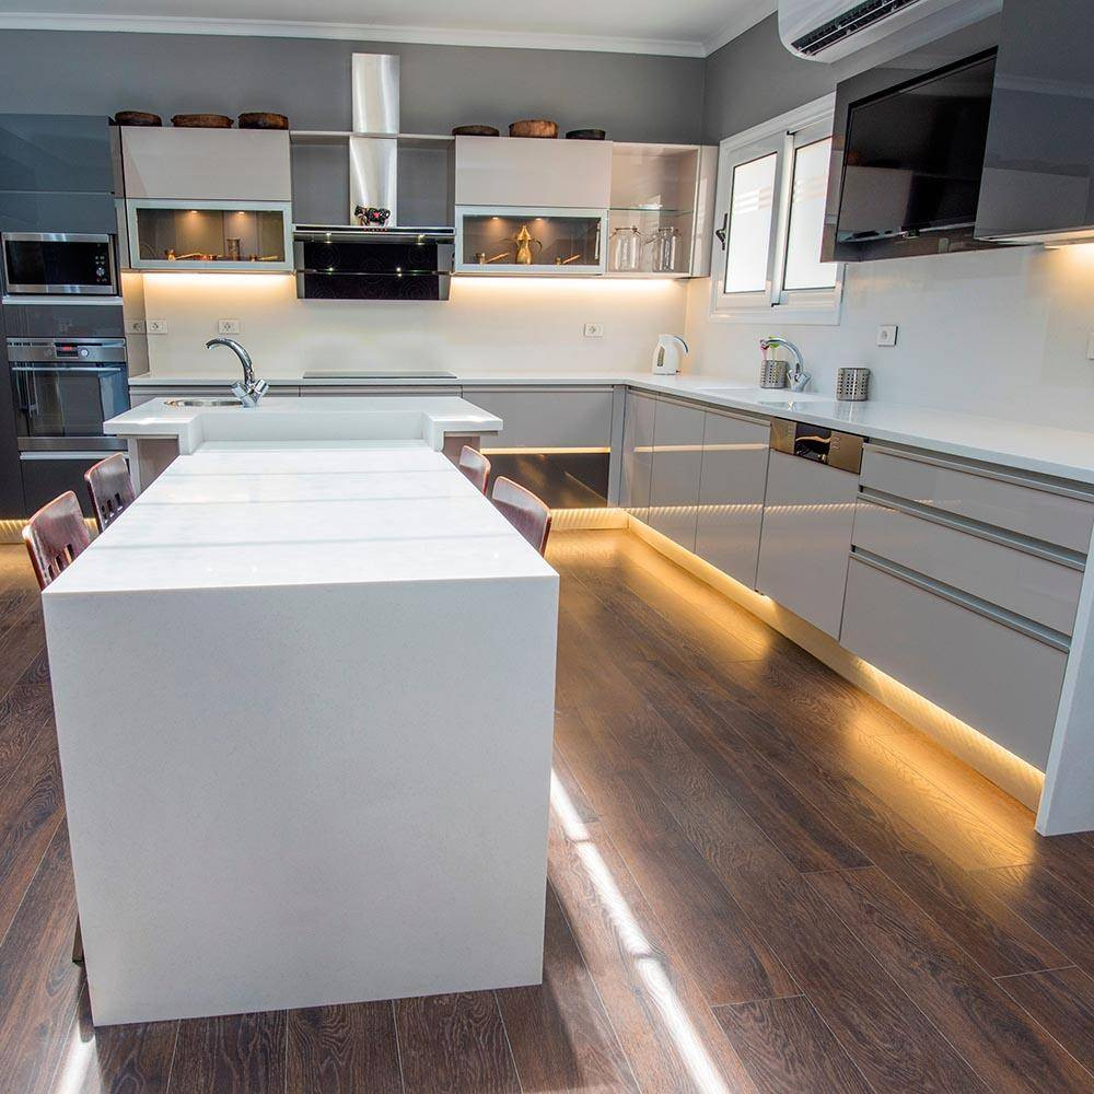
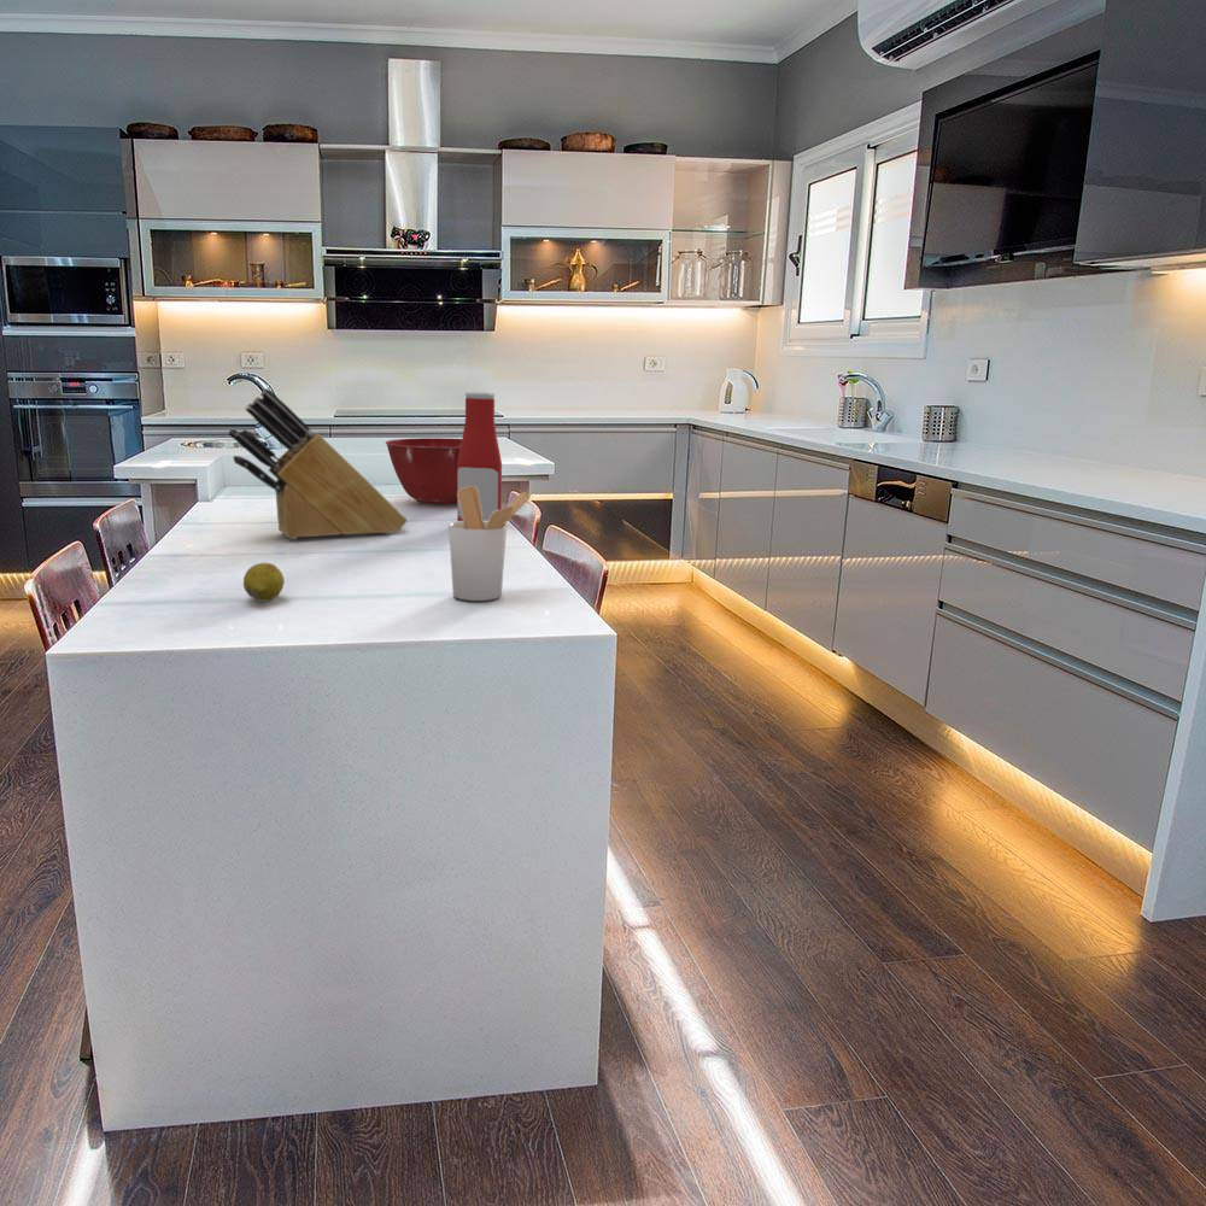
+ fruit (263, 581)
+ knife block (318, 462)
+ utensil holder (491, 541)
+ bottle (479, 459)
+ mixing bowl (441, 470)
